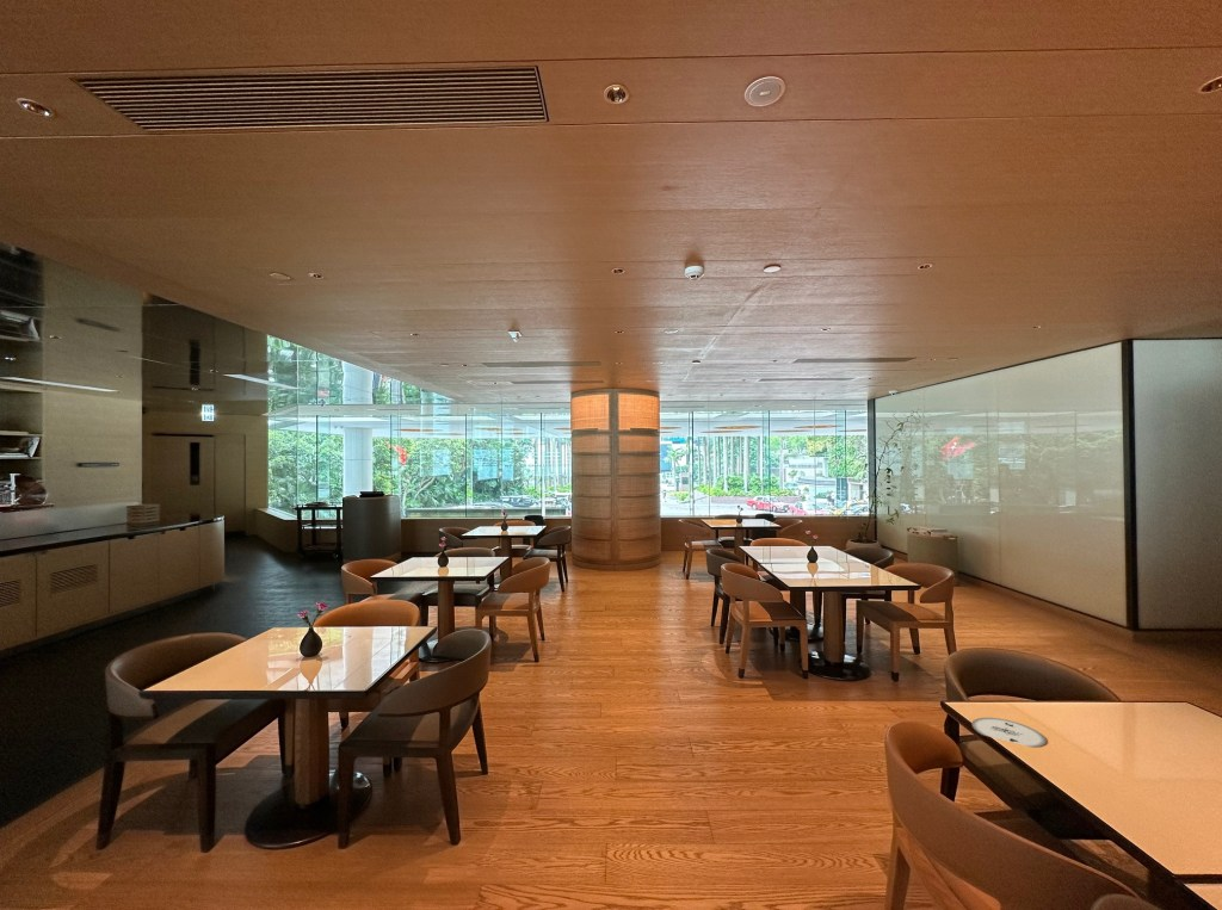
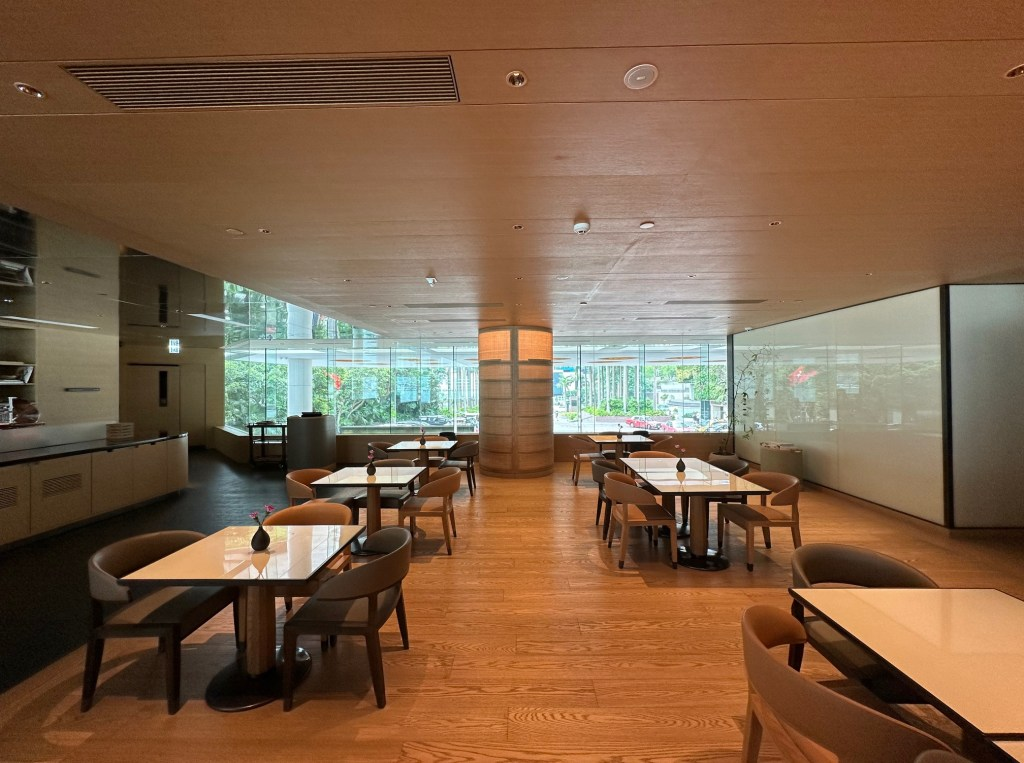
- plate (1007, 731)
